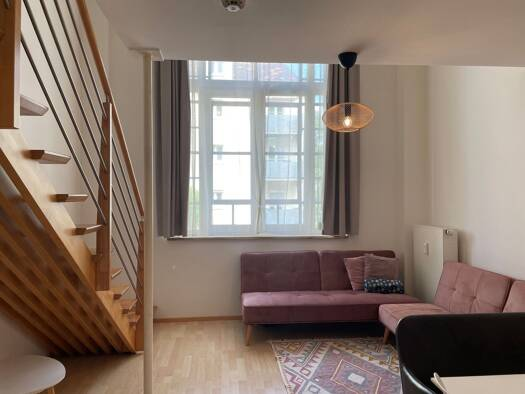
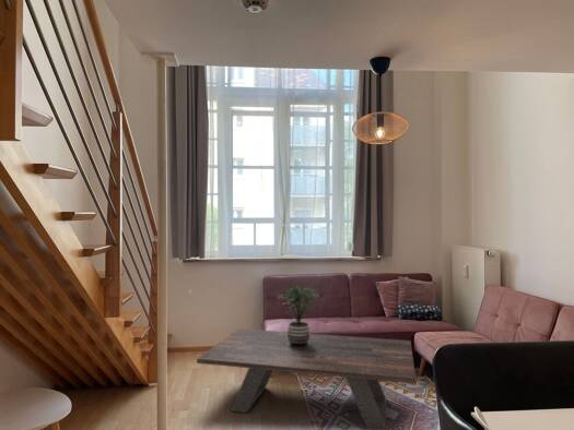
+ coffee table (311, 373)
+ potted plant (300, 314)
